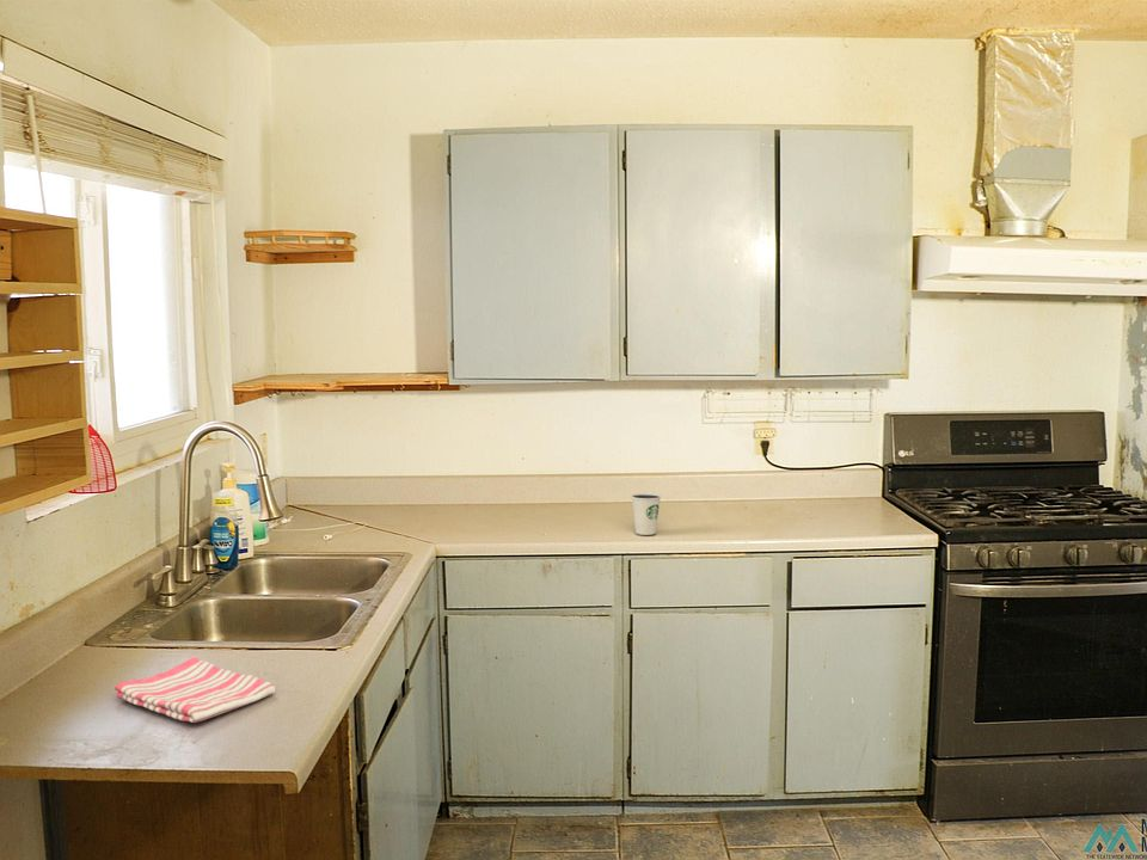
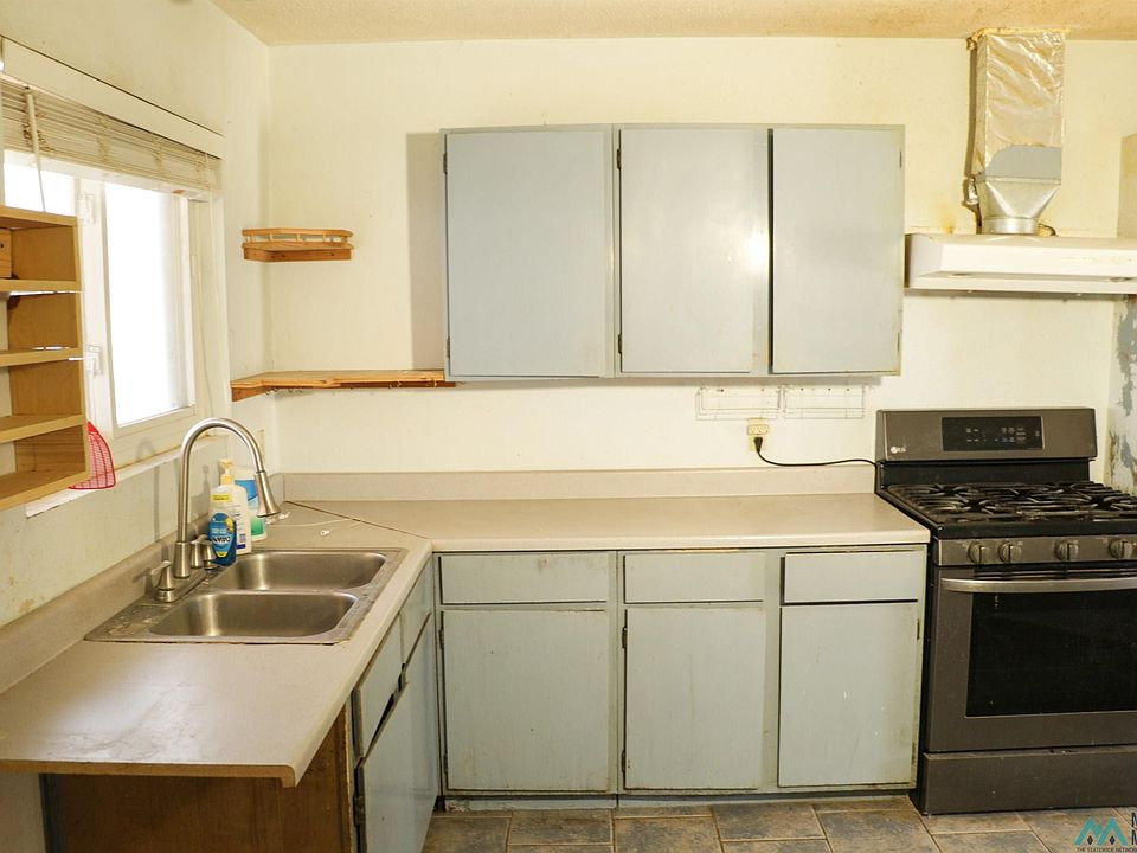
- dixie cup (645, 514)
- dish towel (195, 688)
